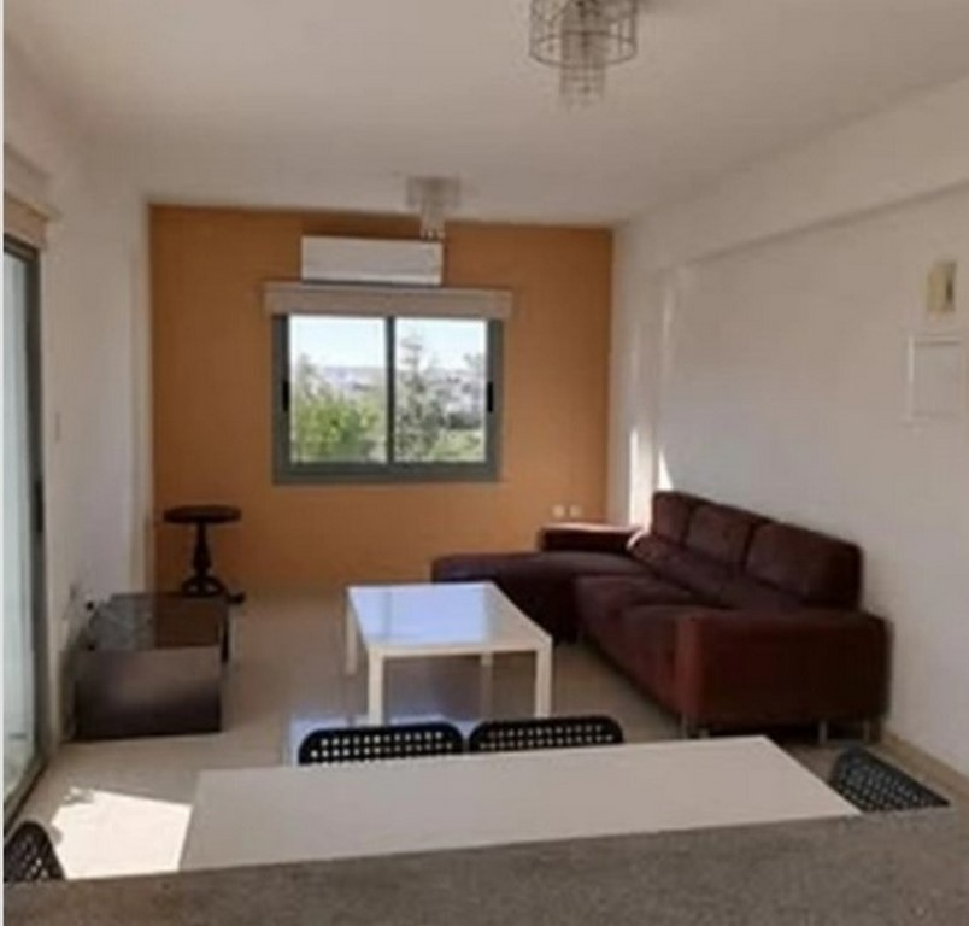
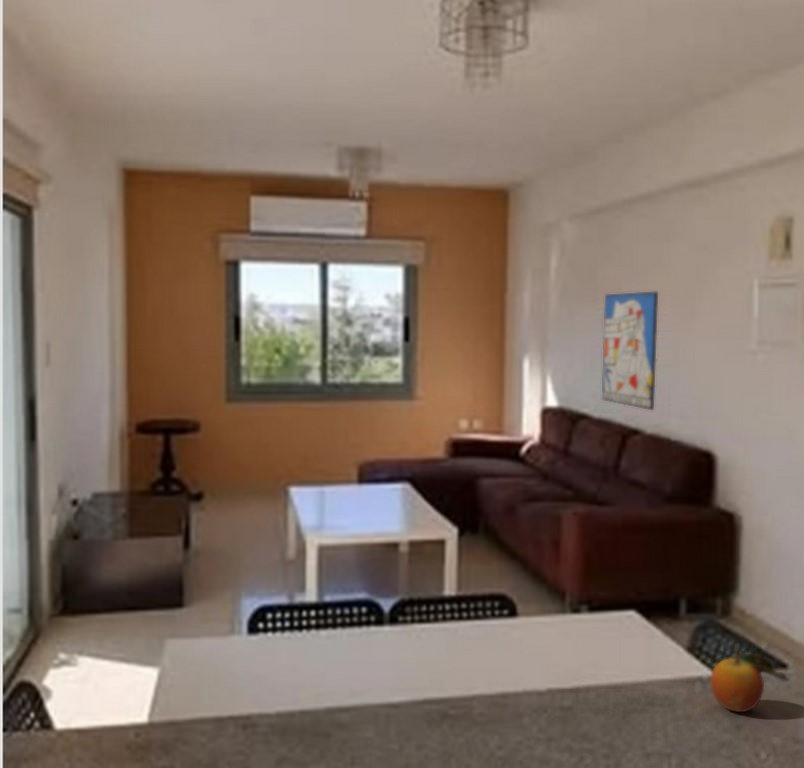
+ fruit (751, 675)
+ wall art (628, 349)
